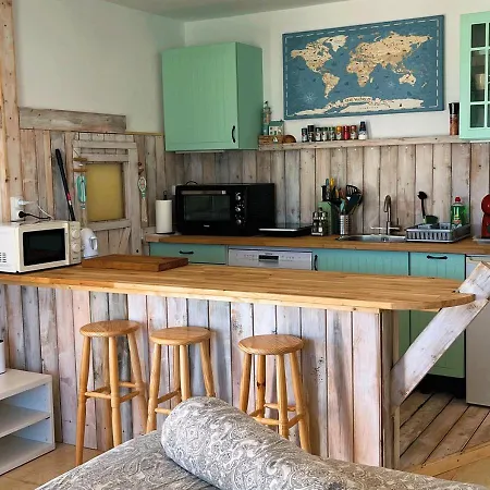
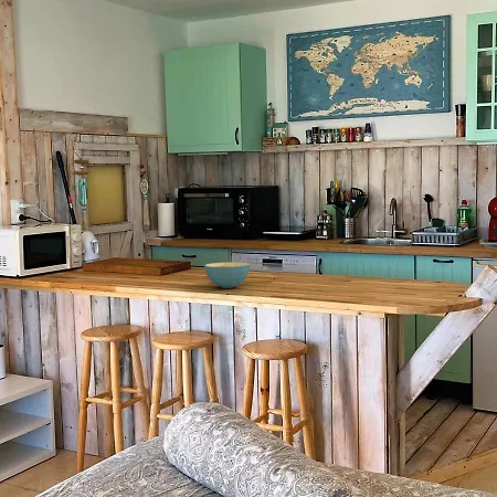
+ cereal bowl (228, 275)
